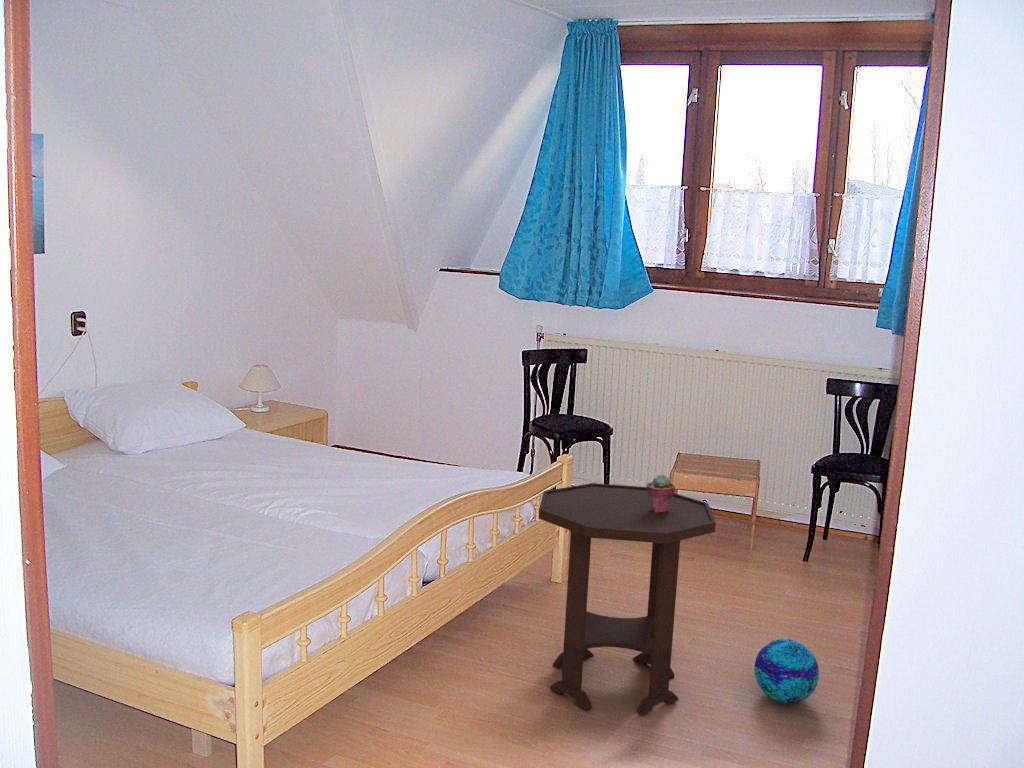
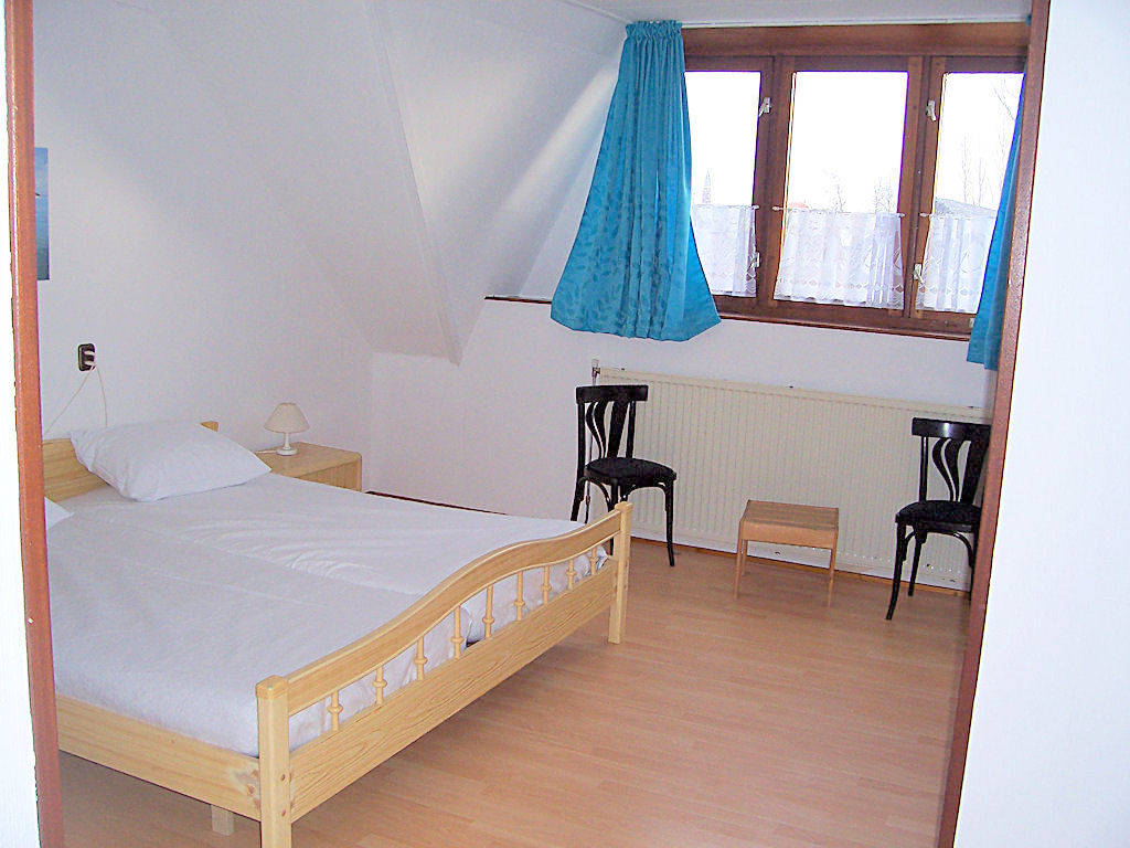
- potted succulent (660, 489)
- decorative ball (786, 671)
- side table (614, 617)
